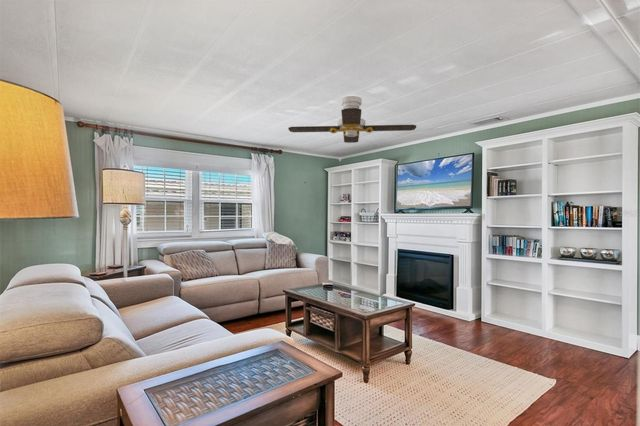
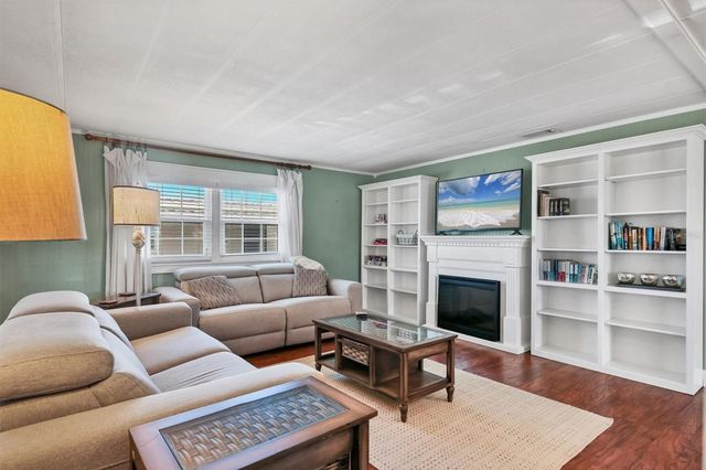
- ceiling fan (351, 117)
